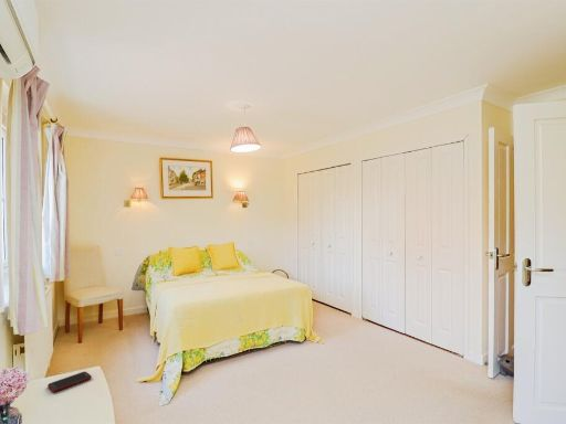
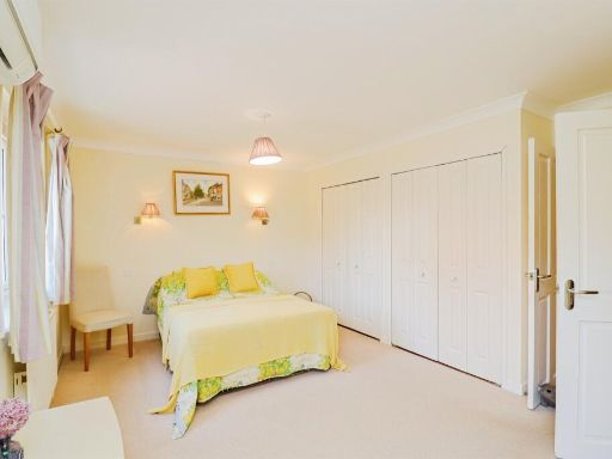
- cell phone (70, 381)
